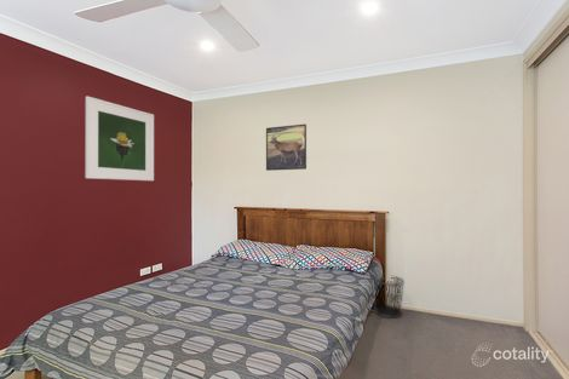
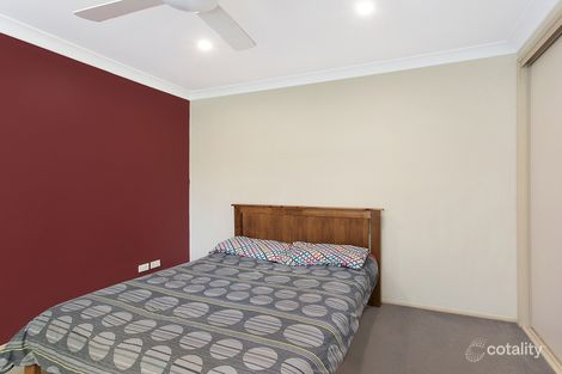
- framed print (284, 148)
- waste bin (386, 295)
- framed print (122, 143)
